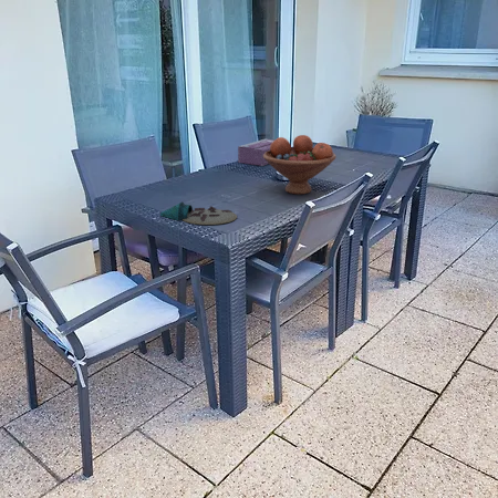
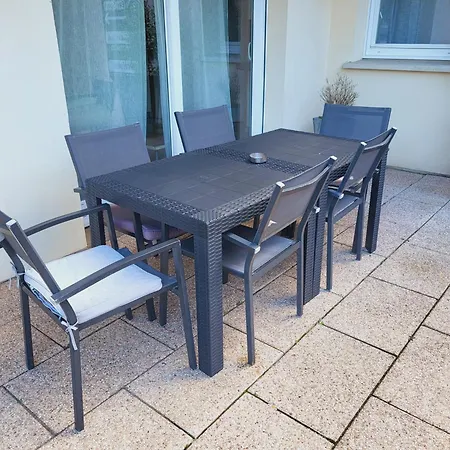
- fruit bowl (299, 165)
- tissue box (263, 152)
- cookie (198, 210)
